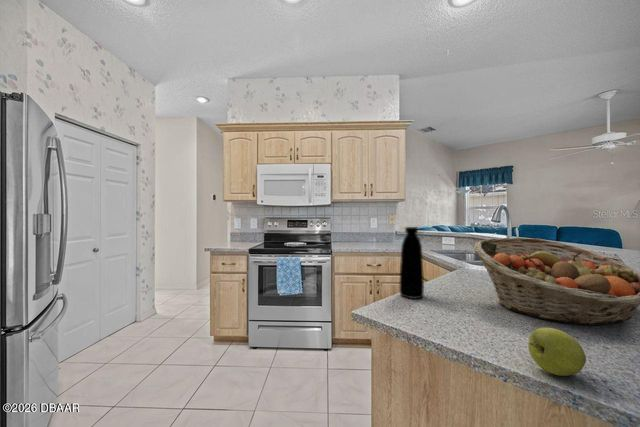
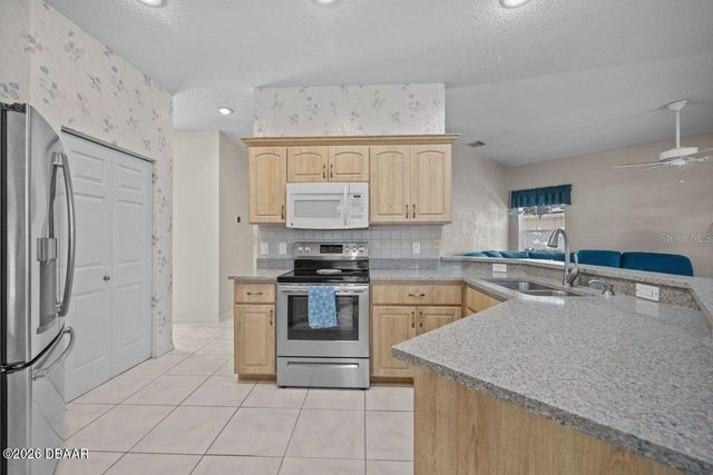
- fruit basket (554, 274)
- apple (555, 350)
- bottle (411, 261)
